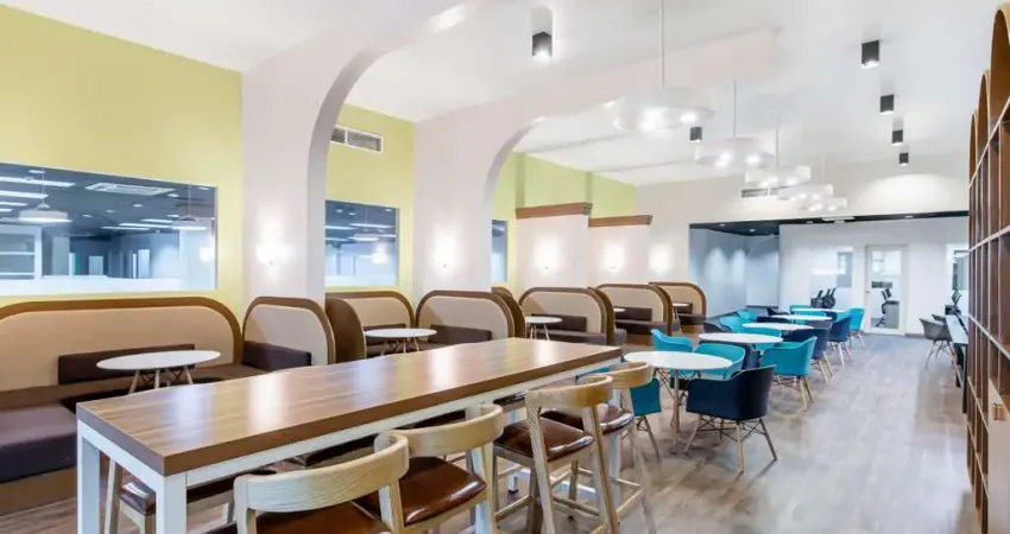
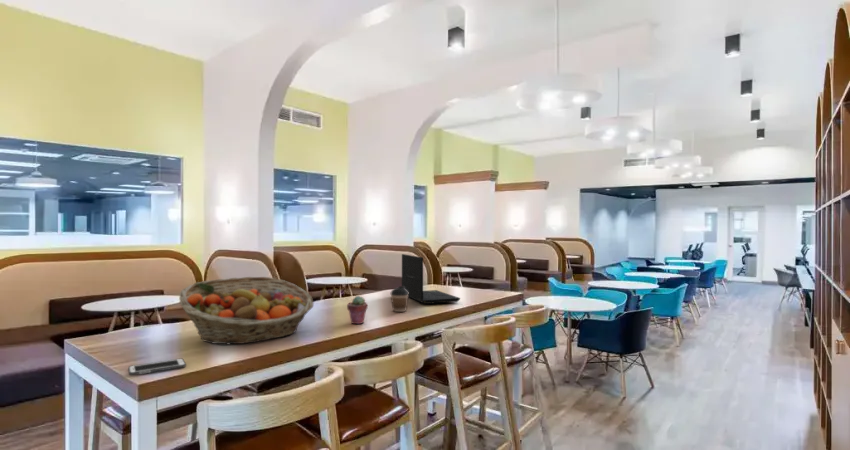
+ fruit basket (249, 307)
+ laptop (422, 276)
+ potted succulent (357, 309)
+ coffee cup (399, 298)
+ cell phone (157, 366)
